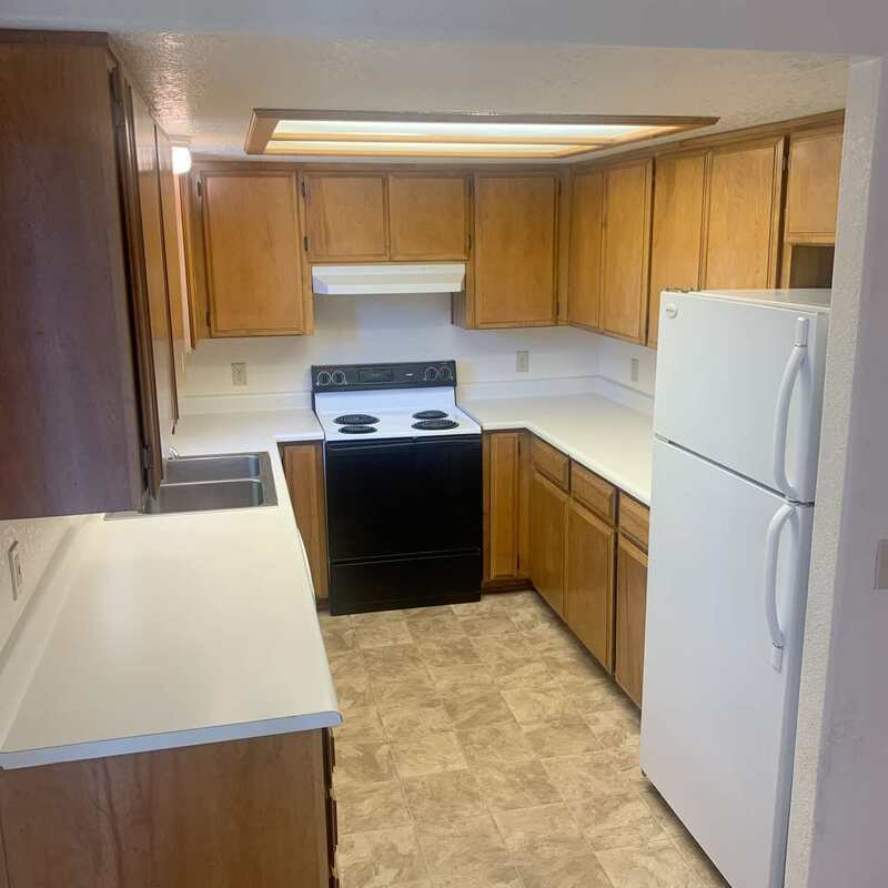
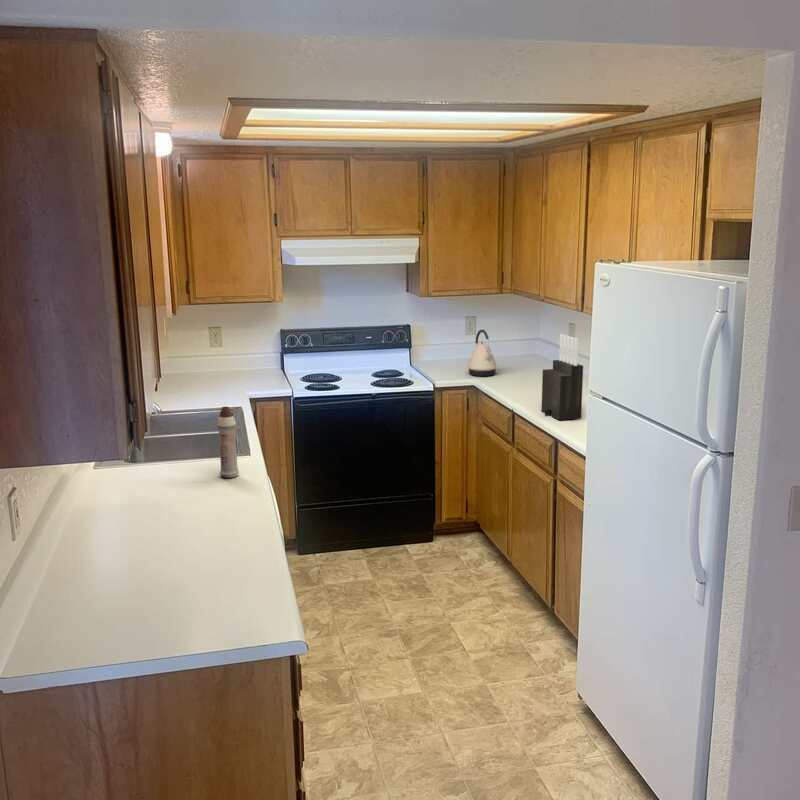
+ spray bottle (227, 441)
+ knife block (559, 376)
+ kettle (482, 352)
